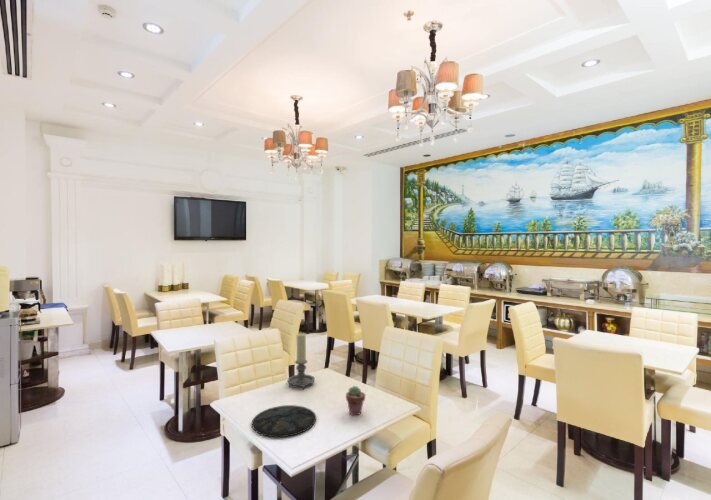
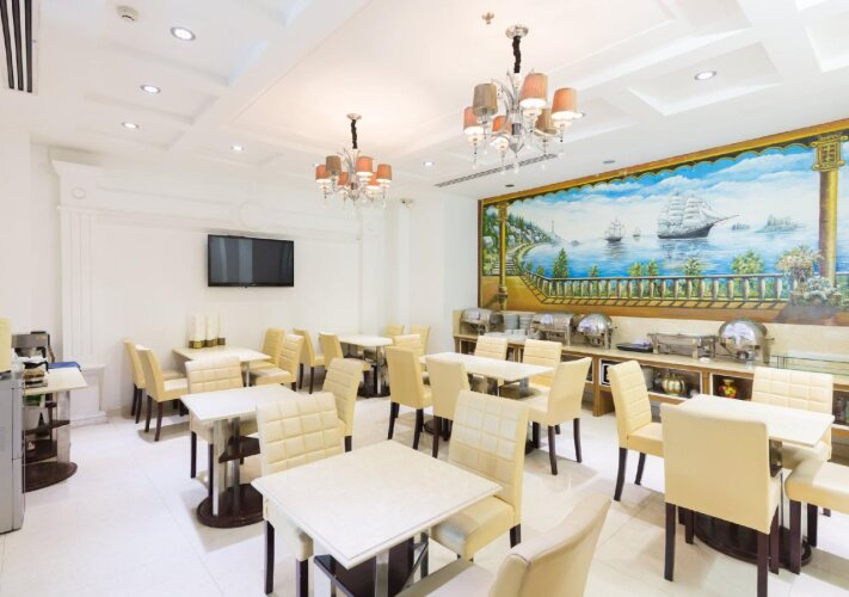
- plate (284, 416)
- candle holder (301, 359)
- potted succulent (355, 399)
